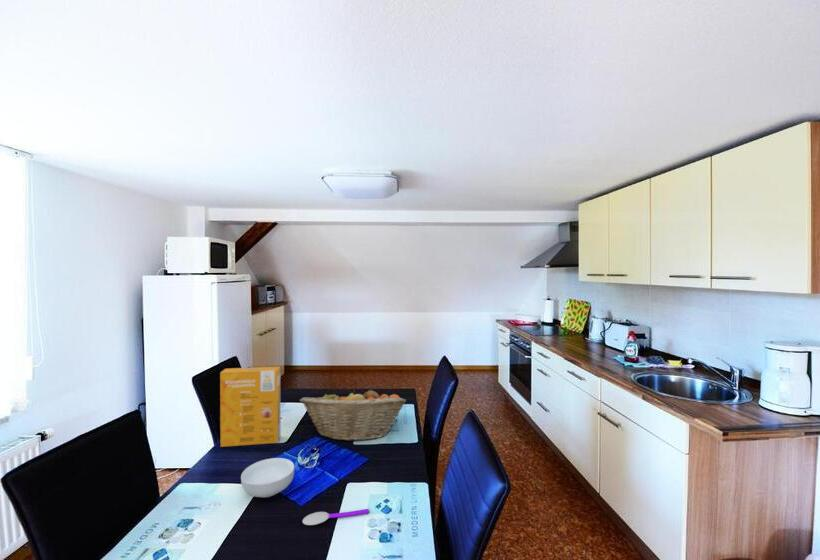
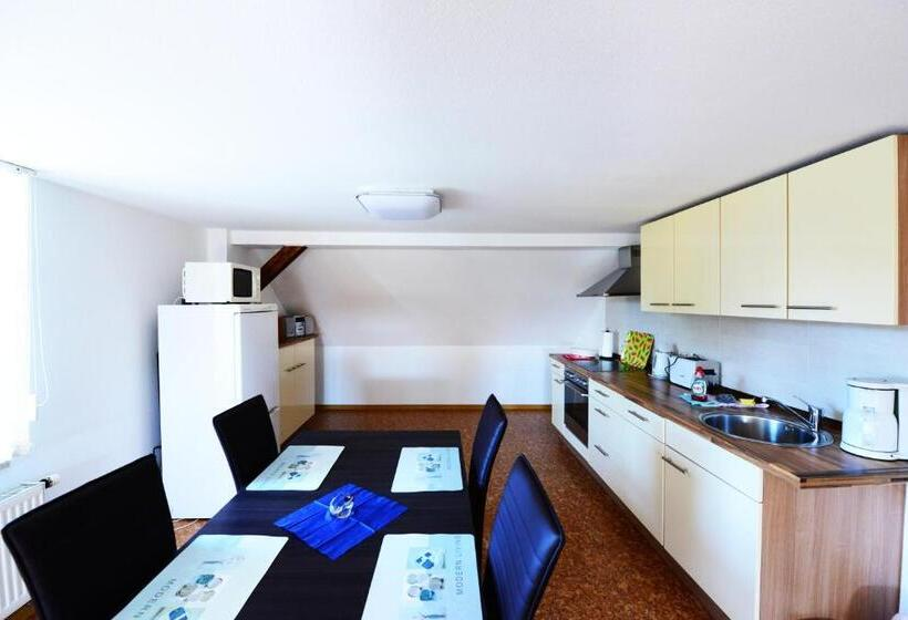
- cereal bowl (268, 480)
- fruit basket (353, 408)
- spoon (336, 514)
- cereal box (251, 405)
